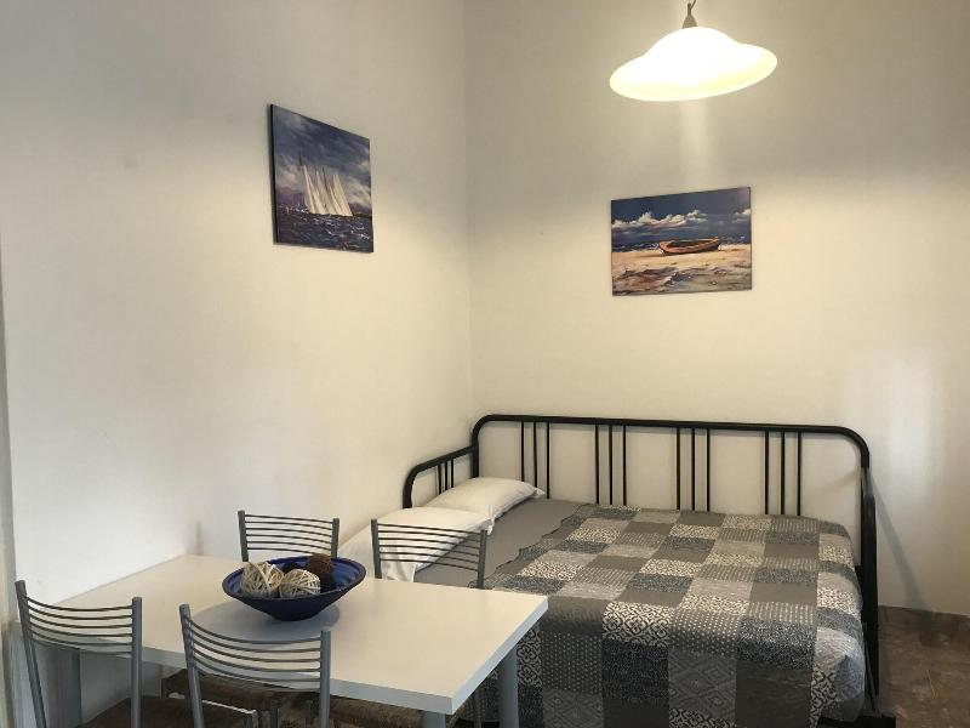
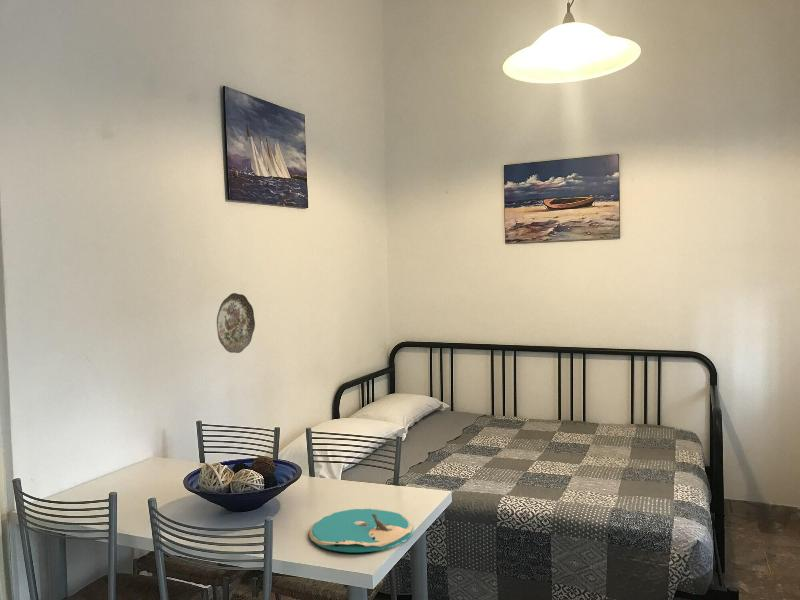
+ decorative plate (234, 323)
+ plate (361, 521)
